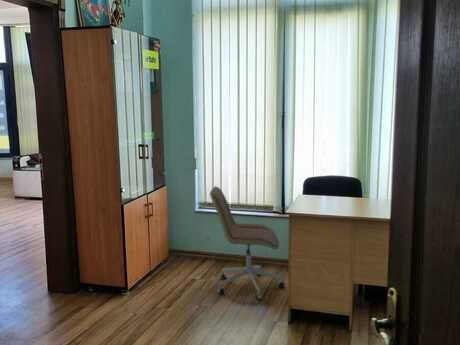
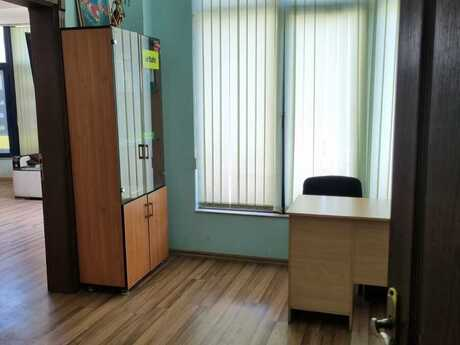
- office chair (248, 238)
